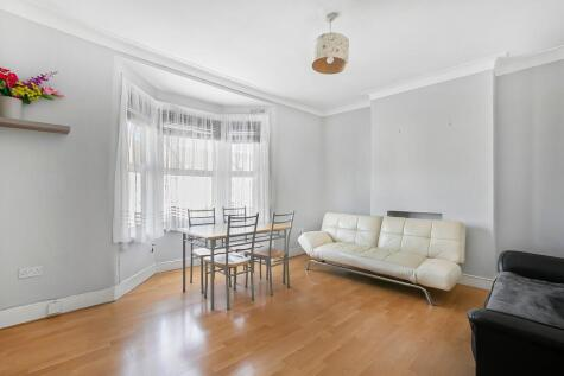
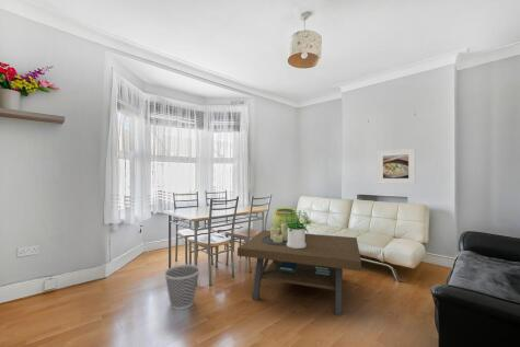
+ decorative container (285, 219)
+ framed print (395, 166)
+ wastebasket (182, 287)
+ coffee table (301, 256)
+ potted plant (296, 227)
